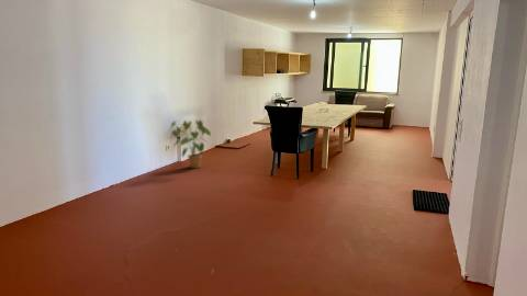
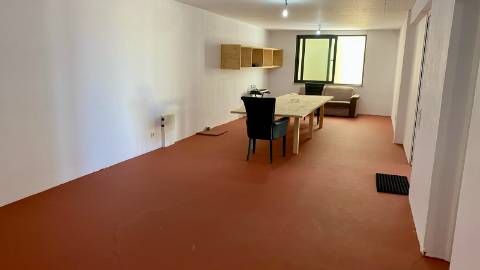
- house plant (192, 143)
